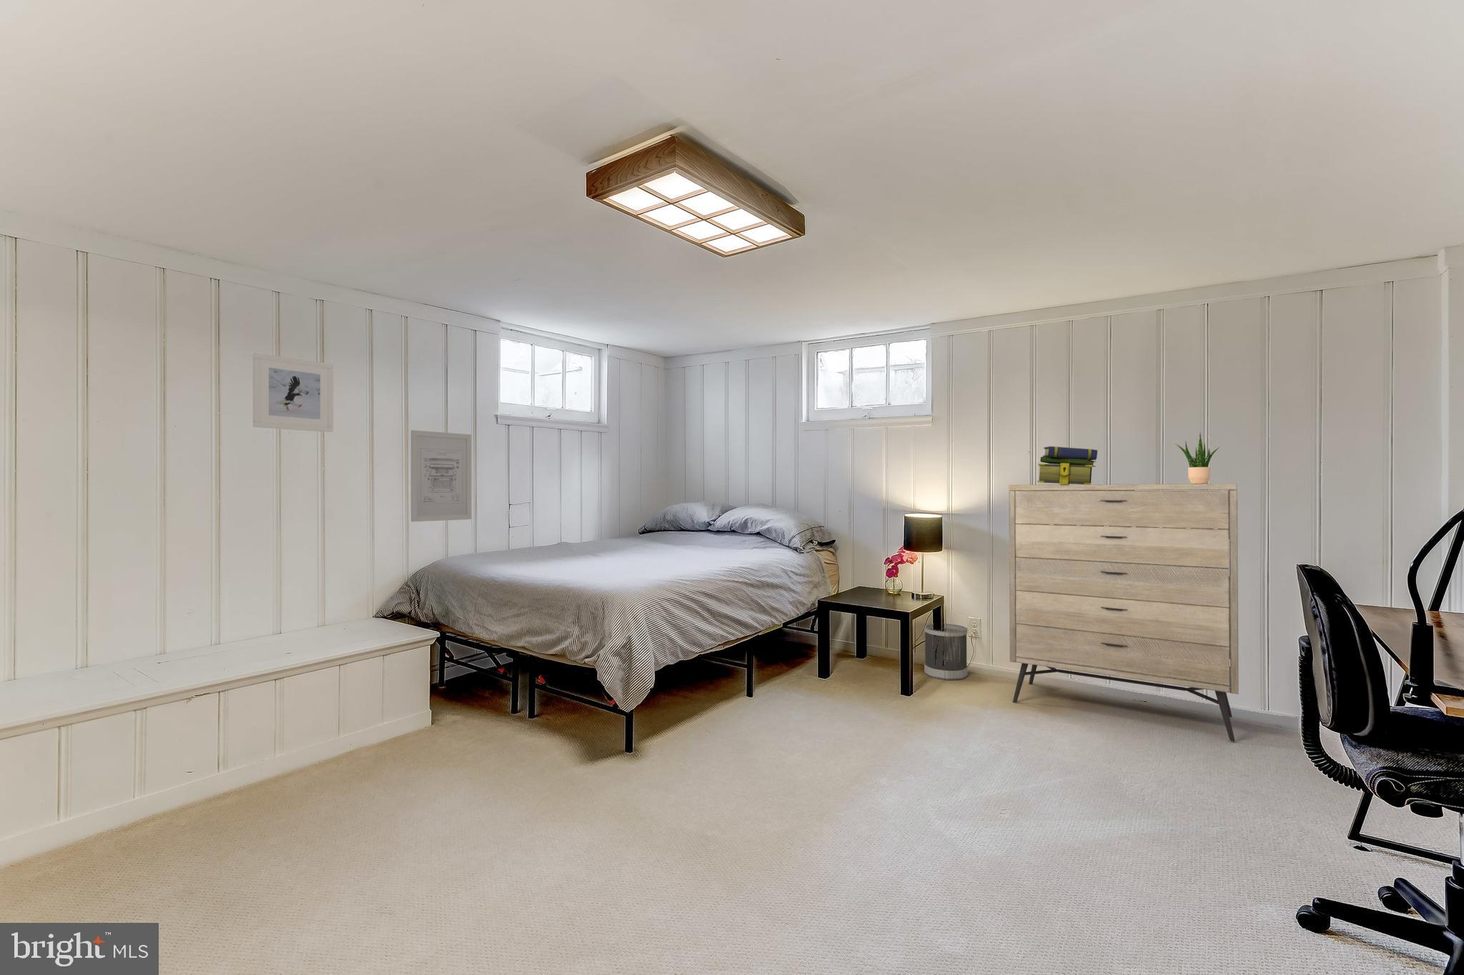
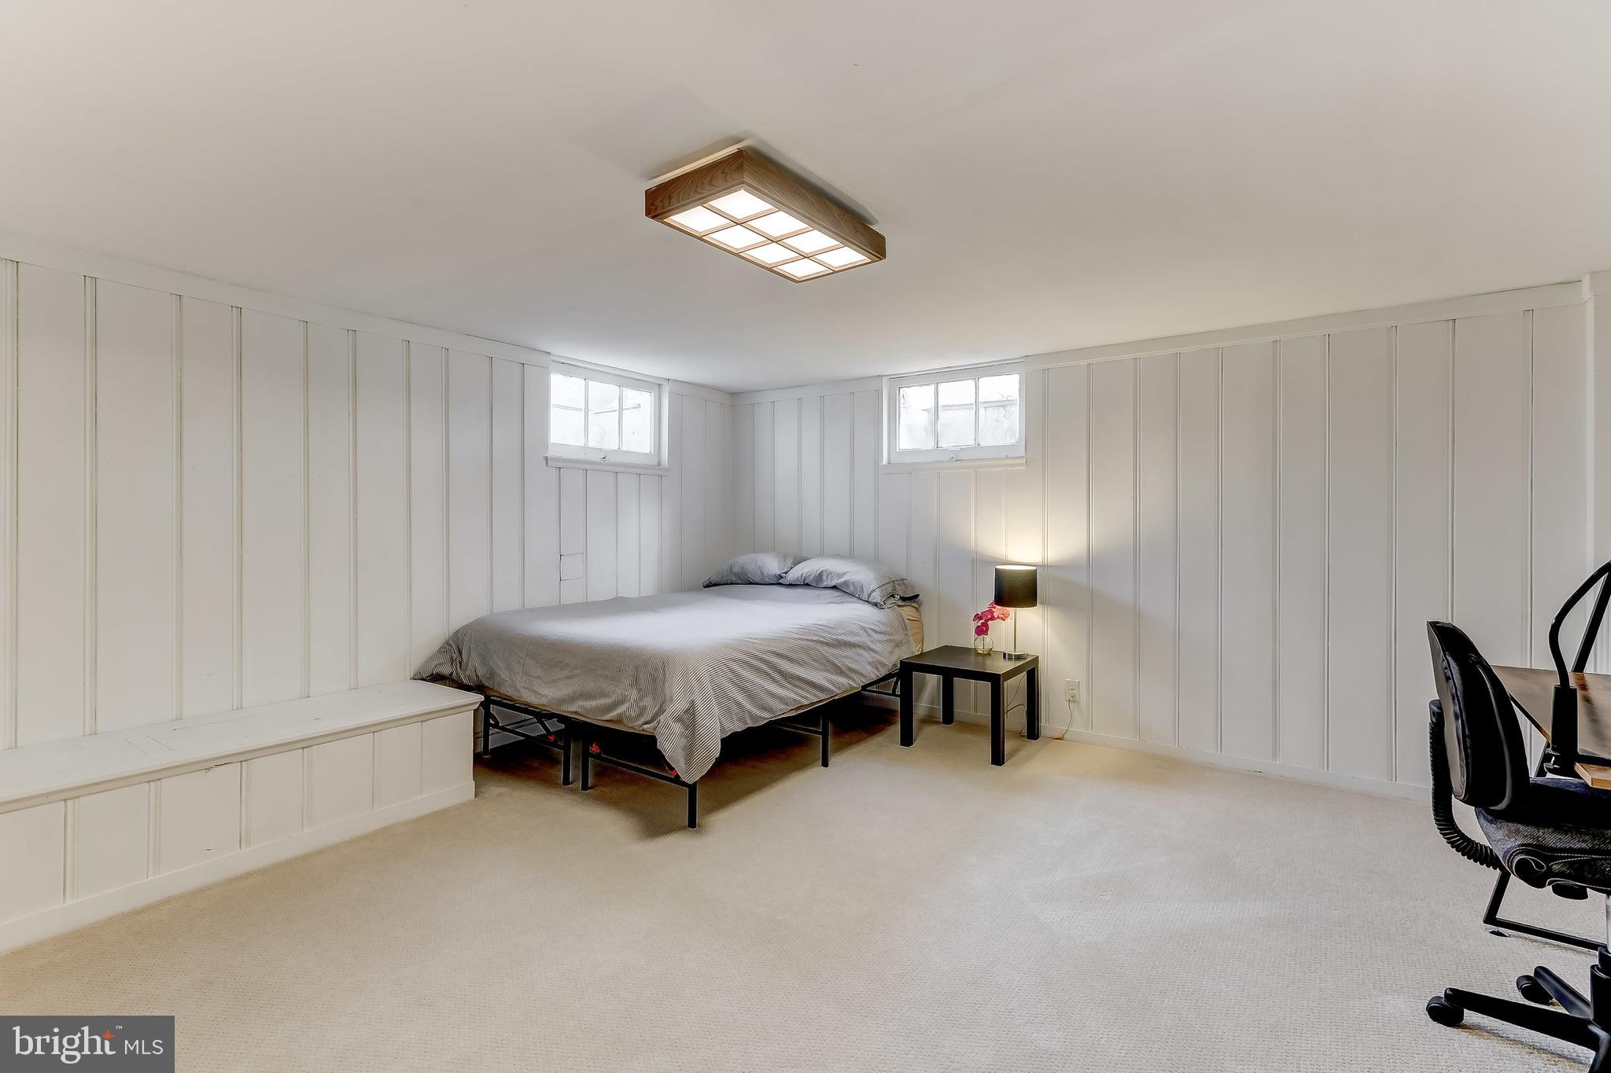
- wastebasket (946, 651)
- dresser (1118, 596)
- potted plant (1198, 458)
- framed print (295, 394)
- stack of books (1067, 465)
- wall art (442, 477)
